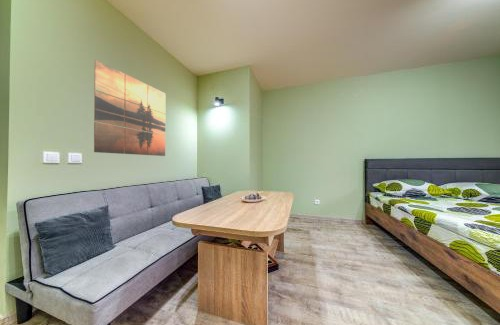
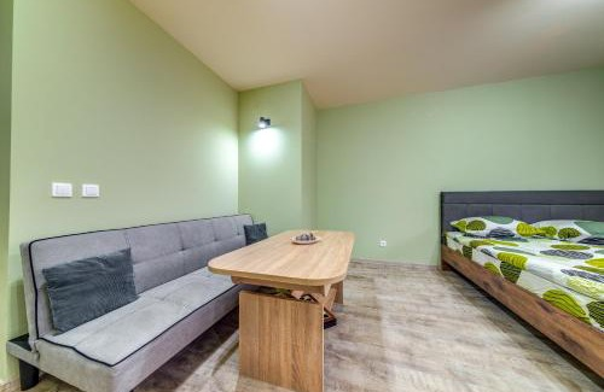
- wall art (136, 117)
